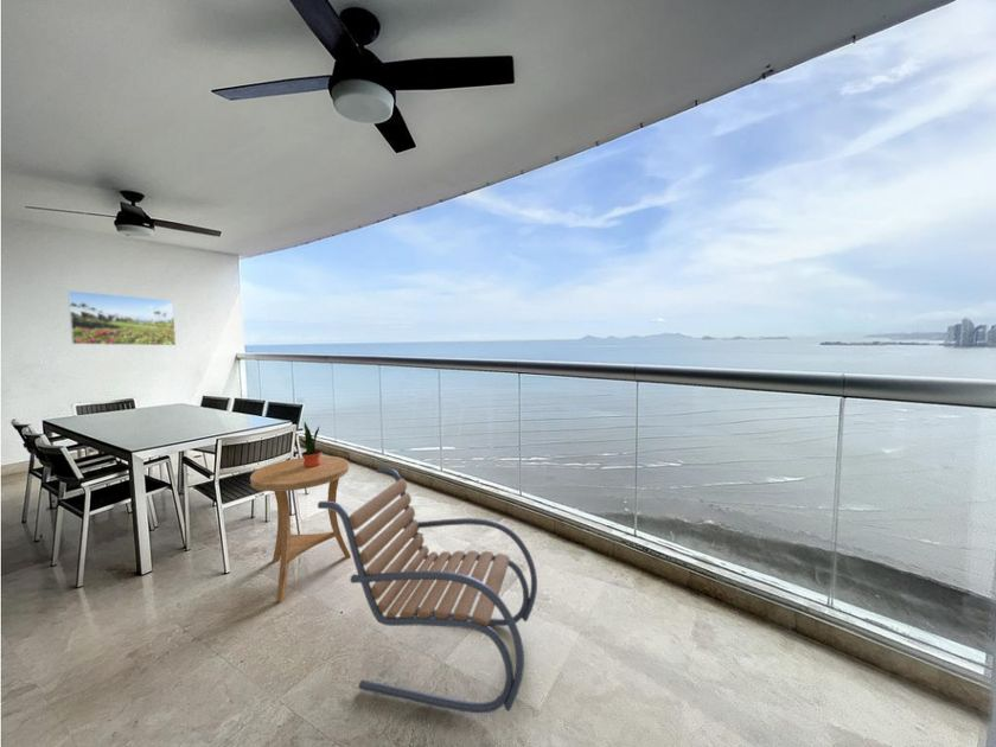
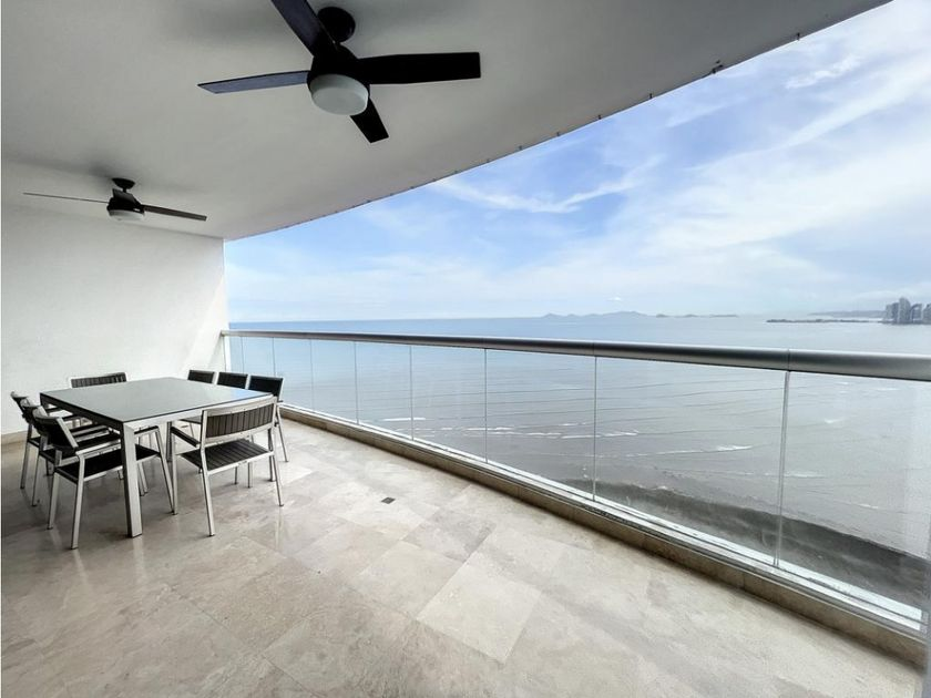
- potted plant (308, 443)
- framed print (126, 320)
- lounge chair (438, 573)
- side table (289, 519)
